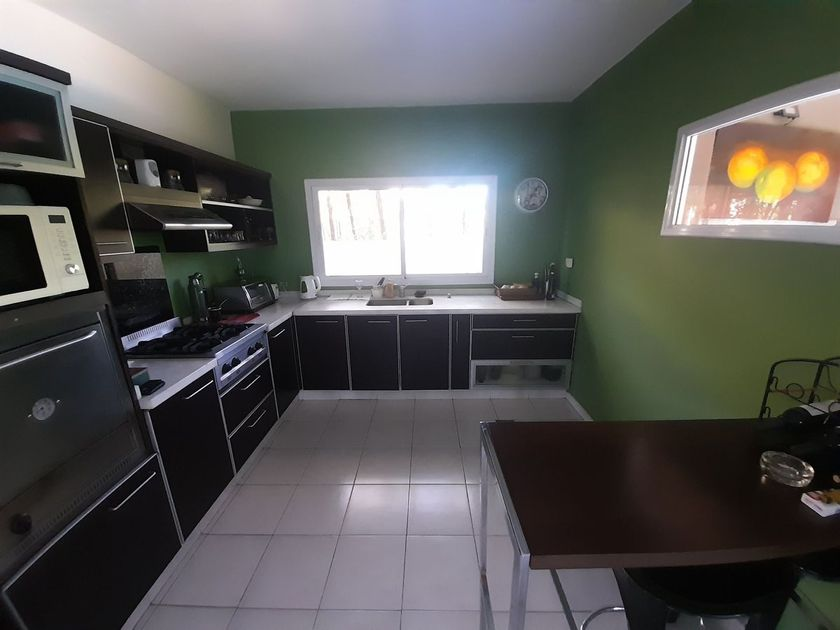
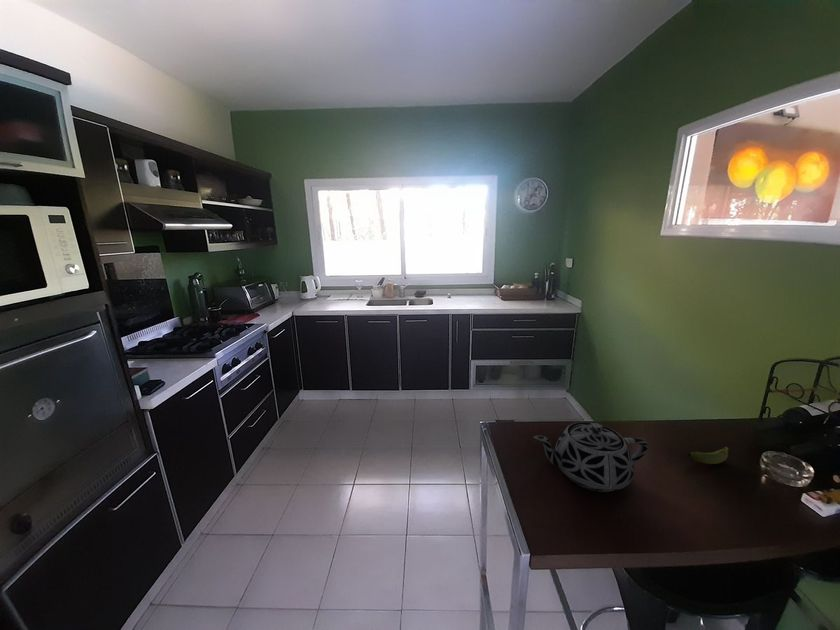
+ teapot (589, 450)
+ banana (708, 456)
